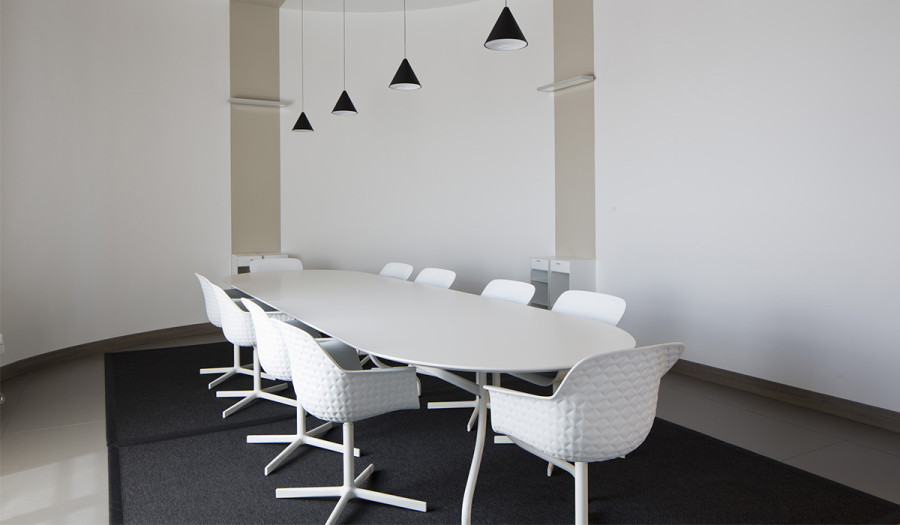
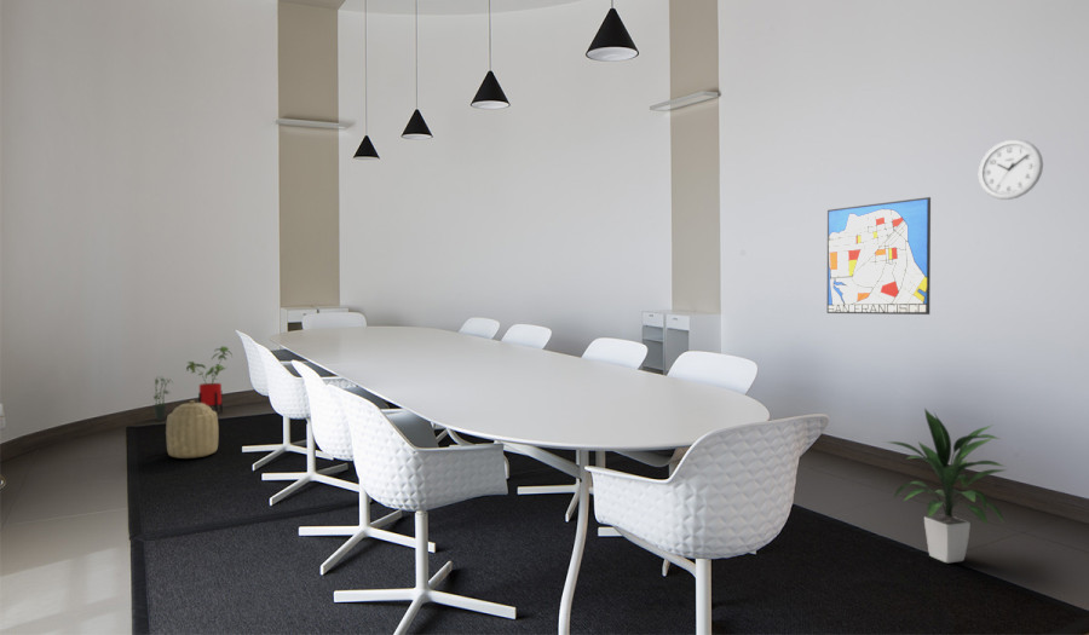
+ wall art (875, 259)
+ house plant (213, 380)
+ basket (192, 427)
+ indoor plant (952, 485)
+ potted plant (162, 398)
+ wall clock (1008, 169)
